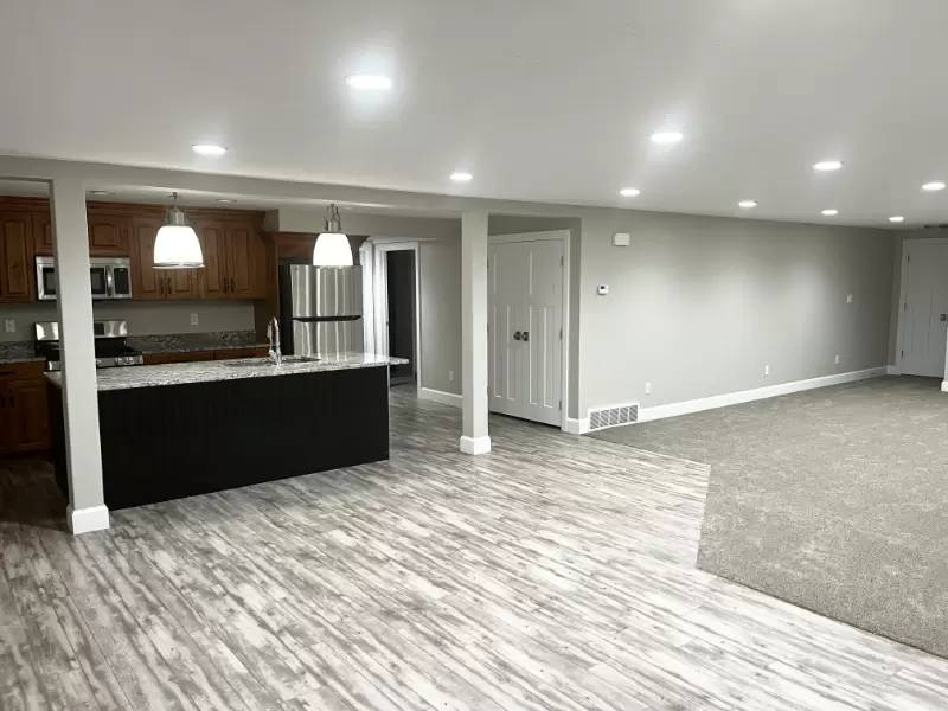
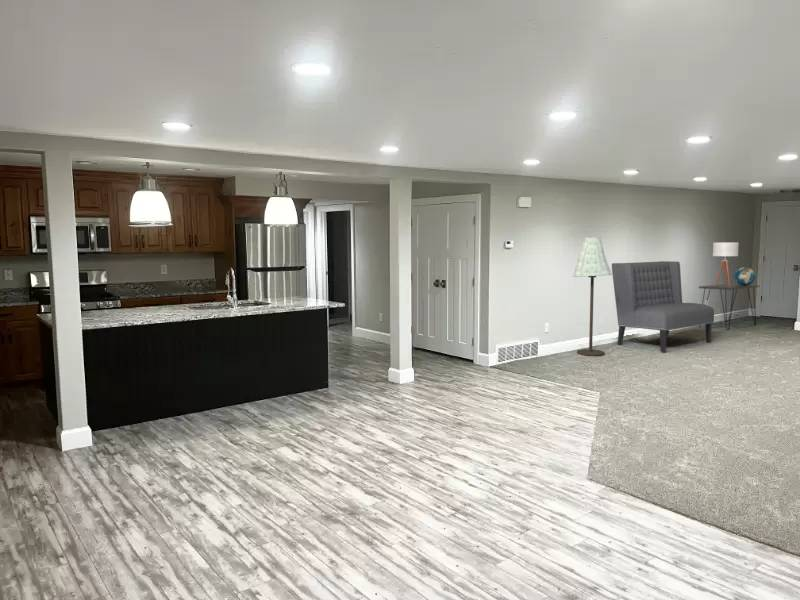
+ floor lamp (591, 295)
+ sofa (663, 303)
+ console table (731, 305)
+ lamp (725, 264)
+ globe (744, 276)
